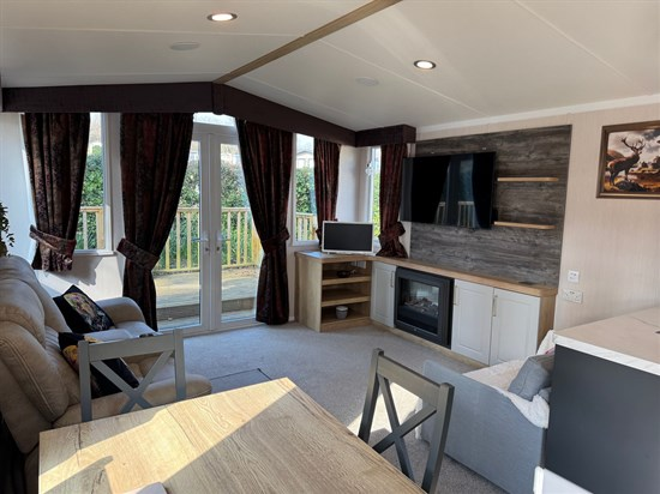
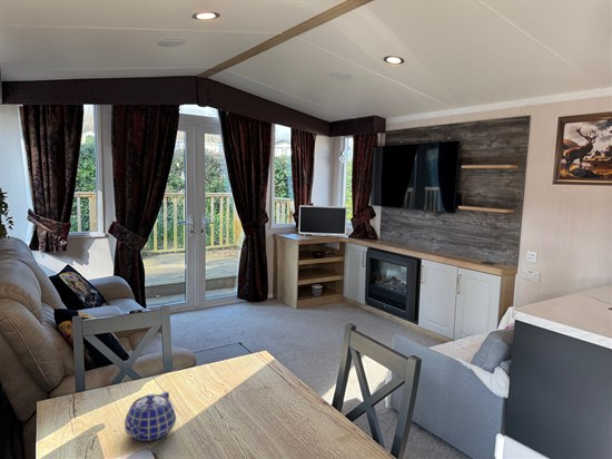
+ teapot (149, 414)
